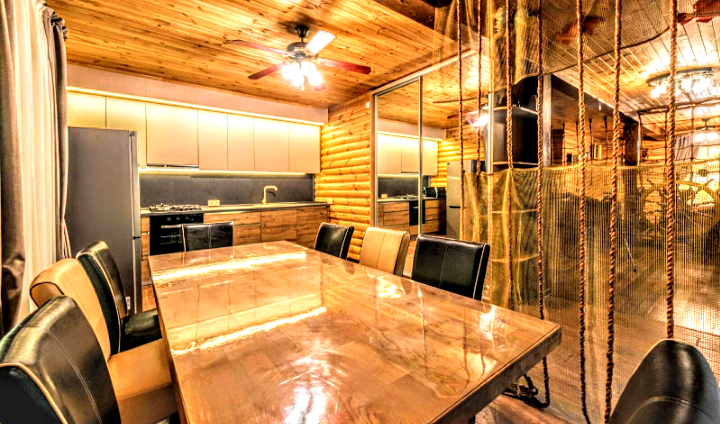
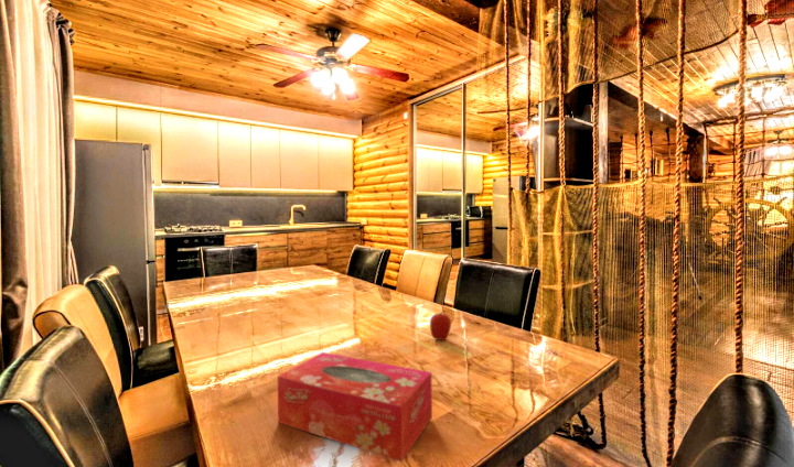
+ fruit (440, 325)
+ tissue box (355, 397)
